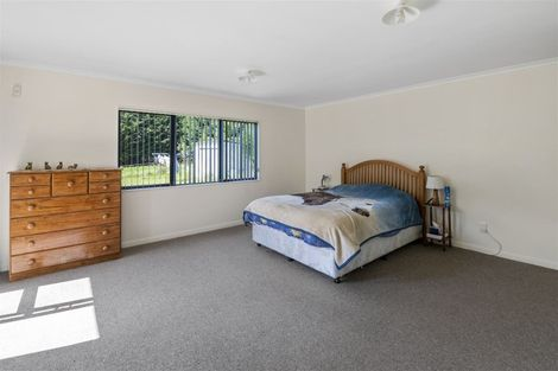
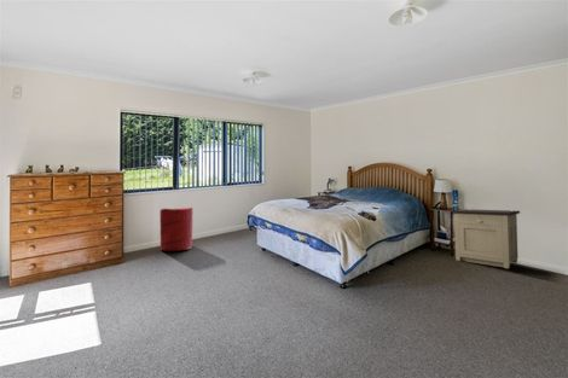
+ nightstand (486, 235)
+ laundry hamper (176, 227)
